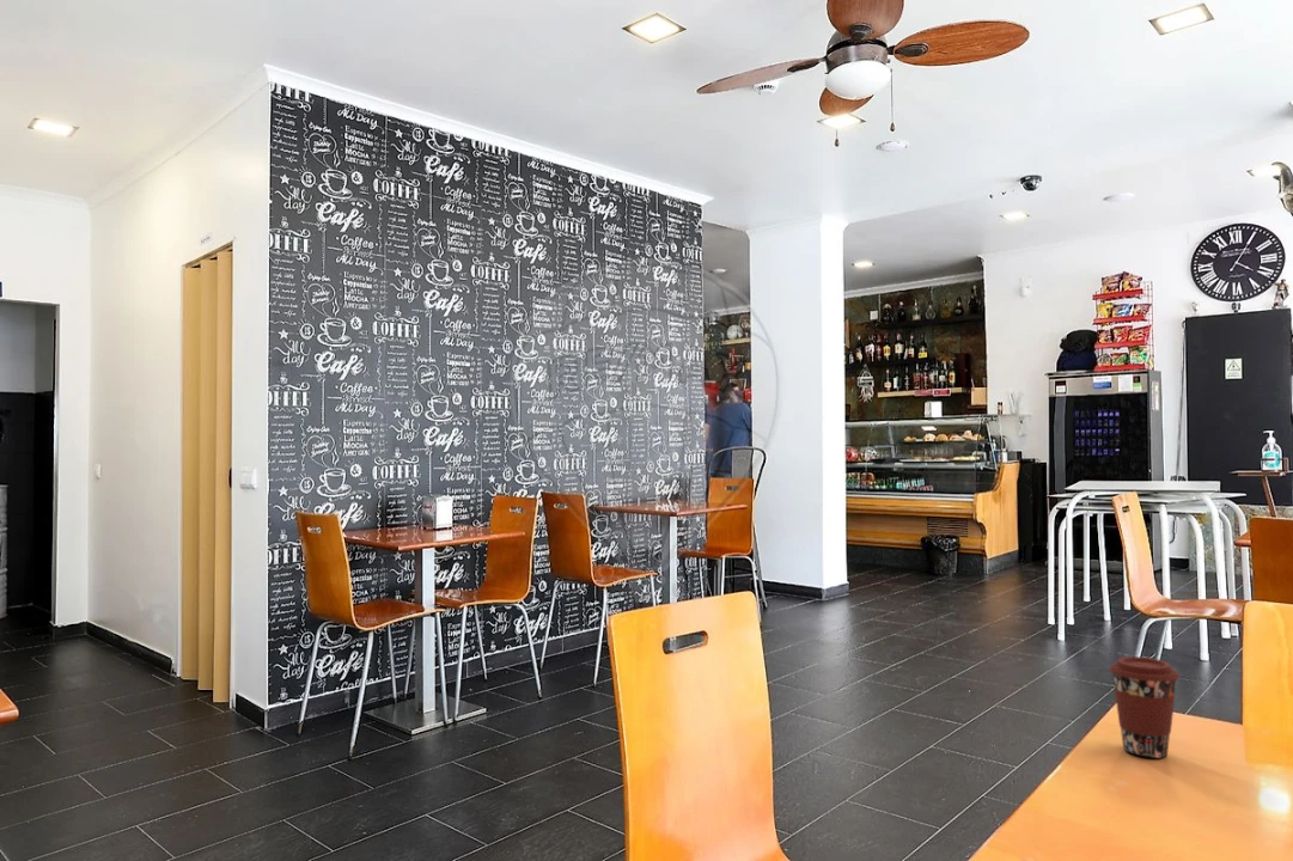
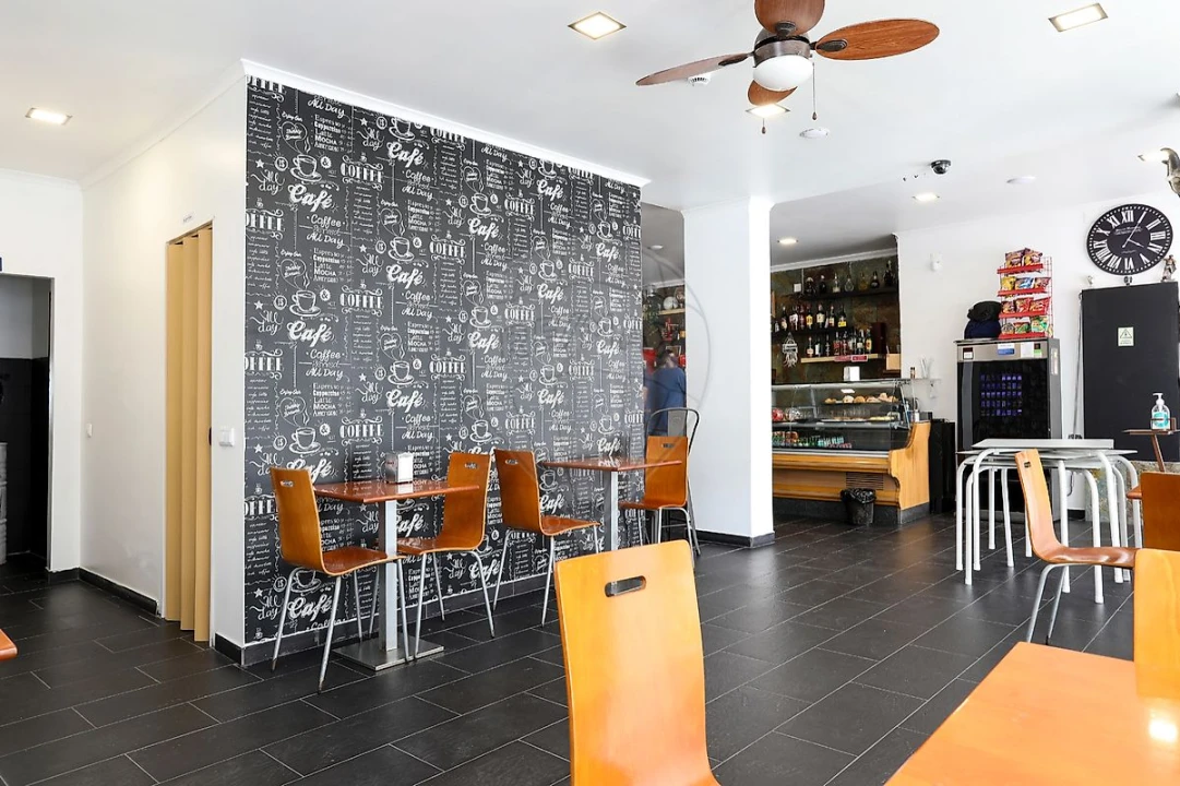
- coffee cup (1143, 706)
